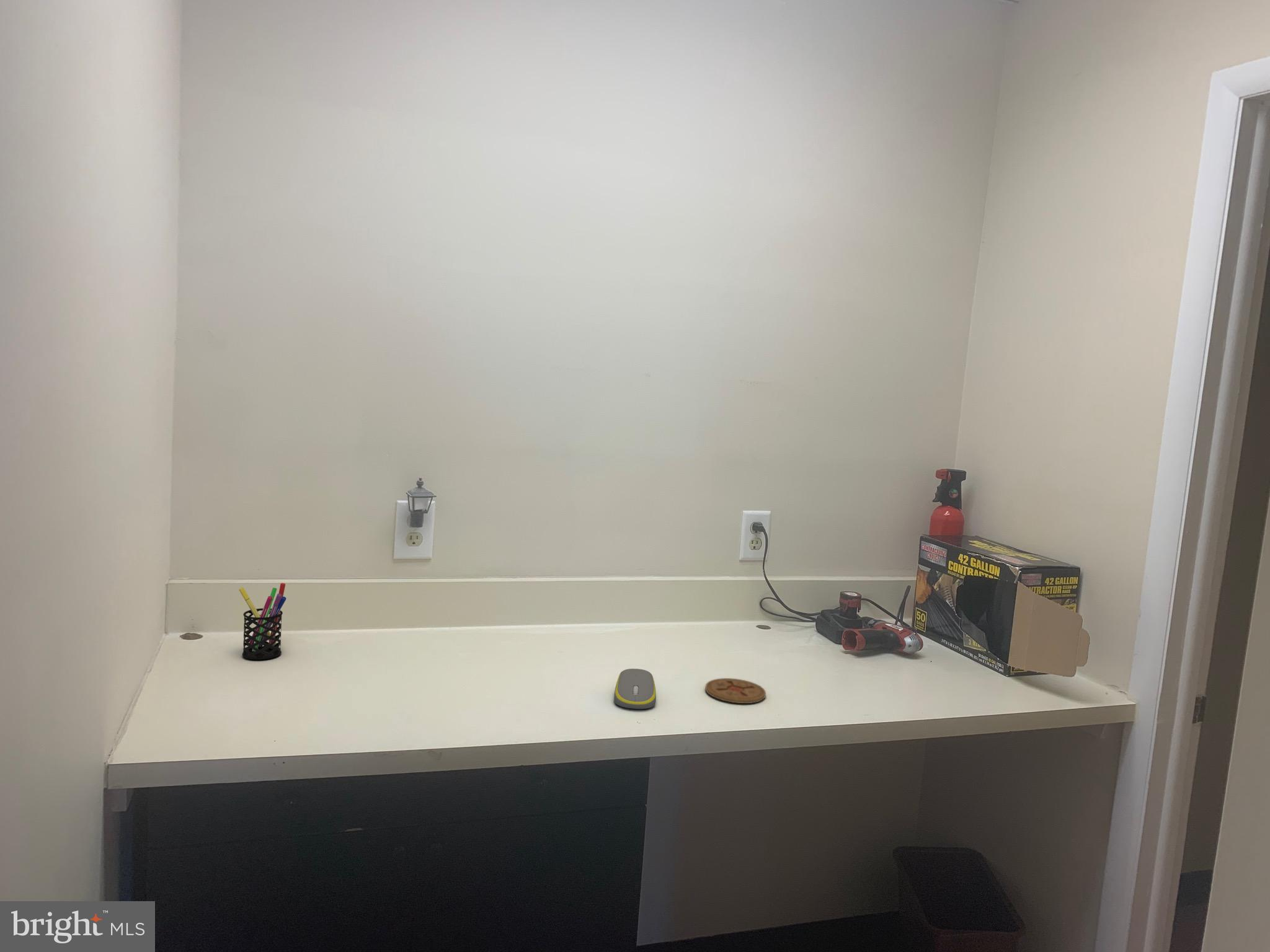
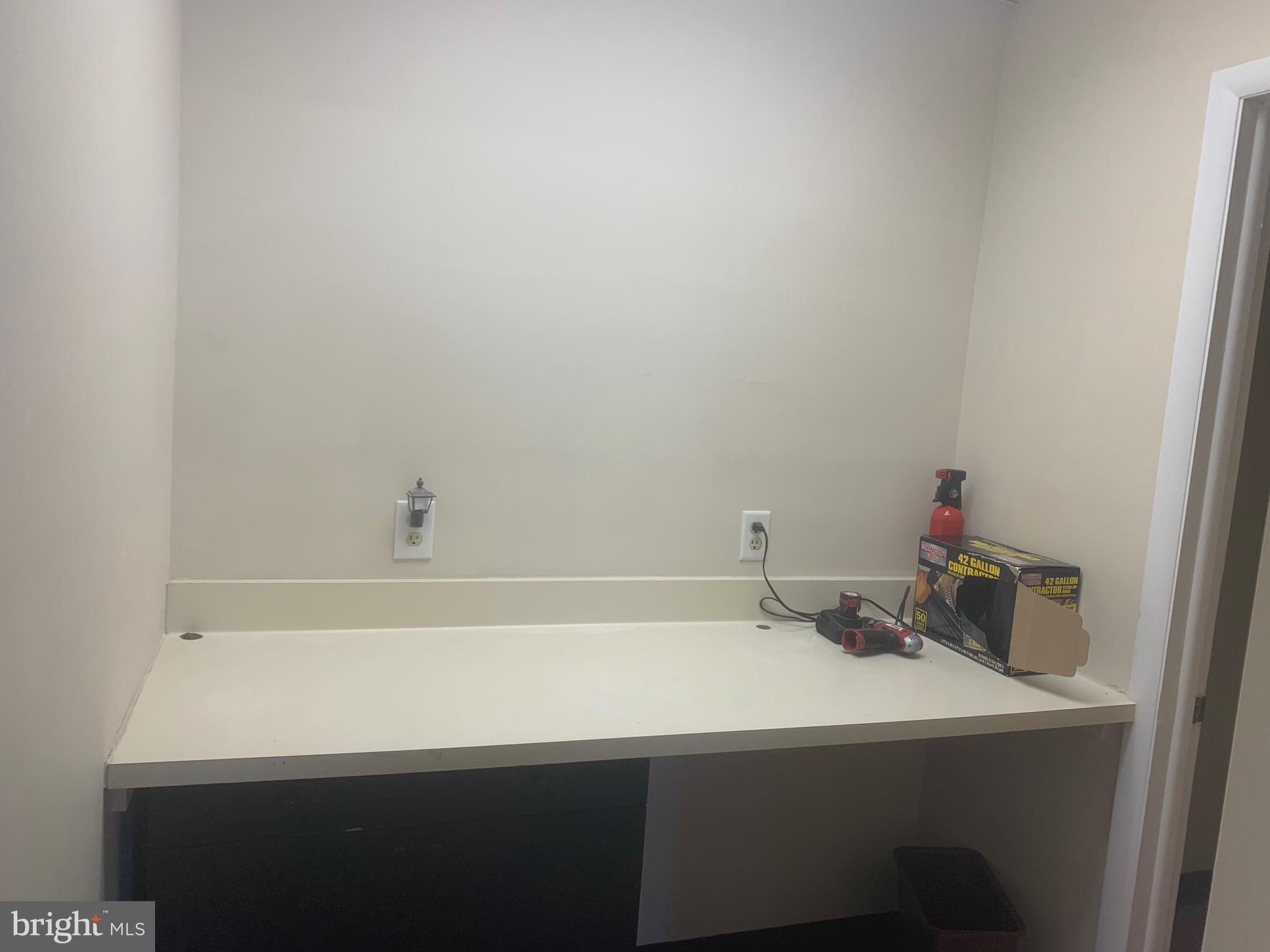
- computer mouse (636, 685)
- coaster (735, 690)
- pen holder (267, 617)
